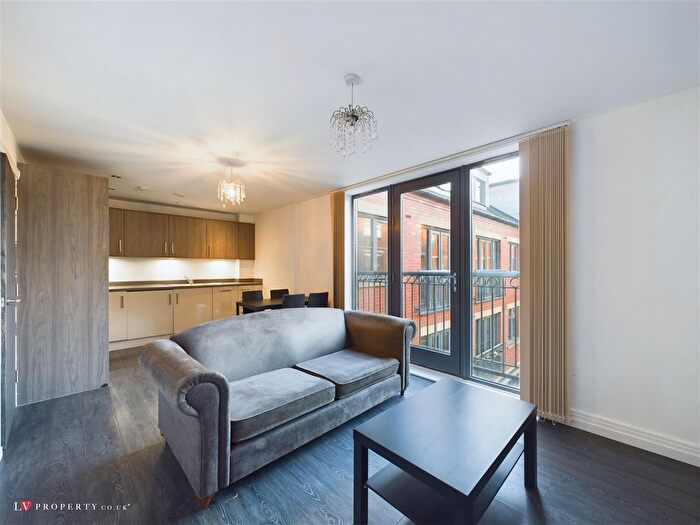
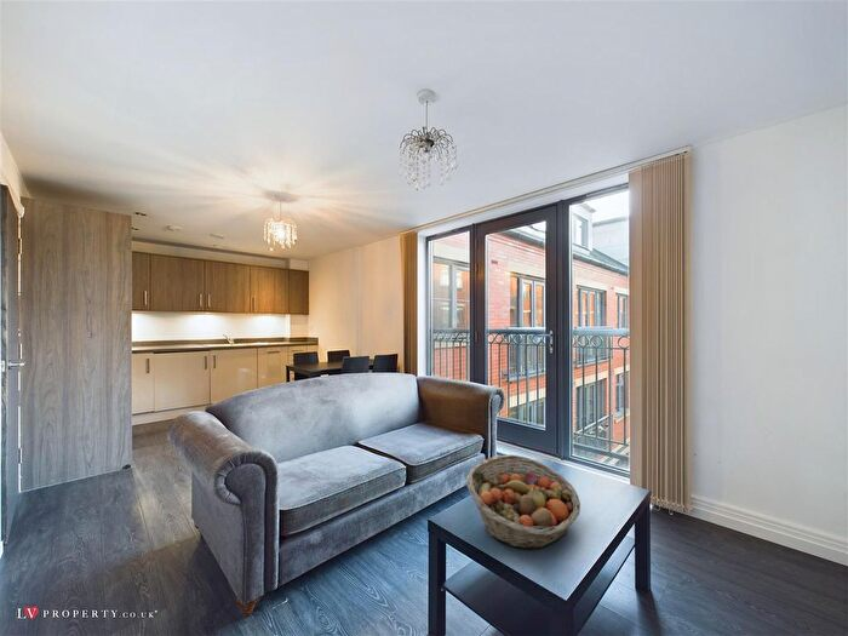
+ fruit basket (522, 497)
